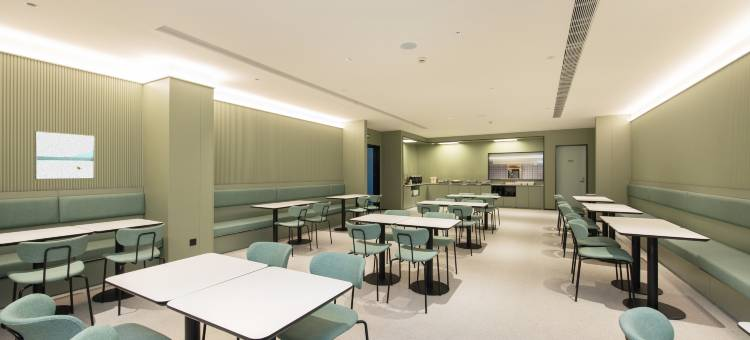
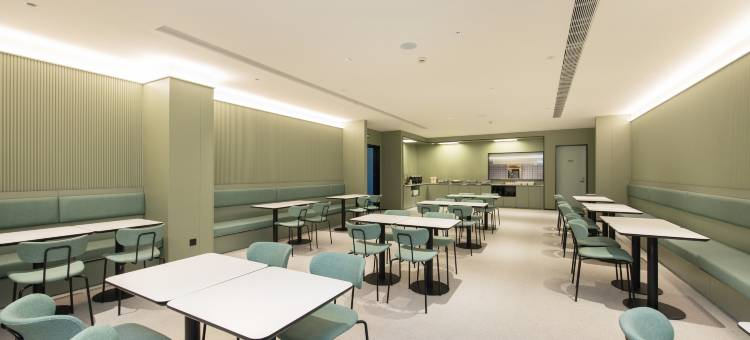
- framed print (66, 156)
